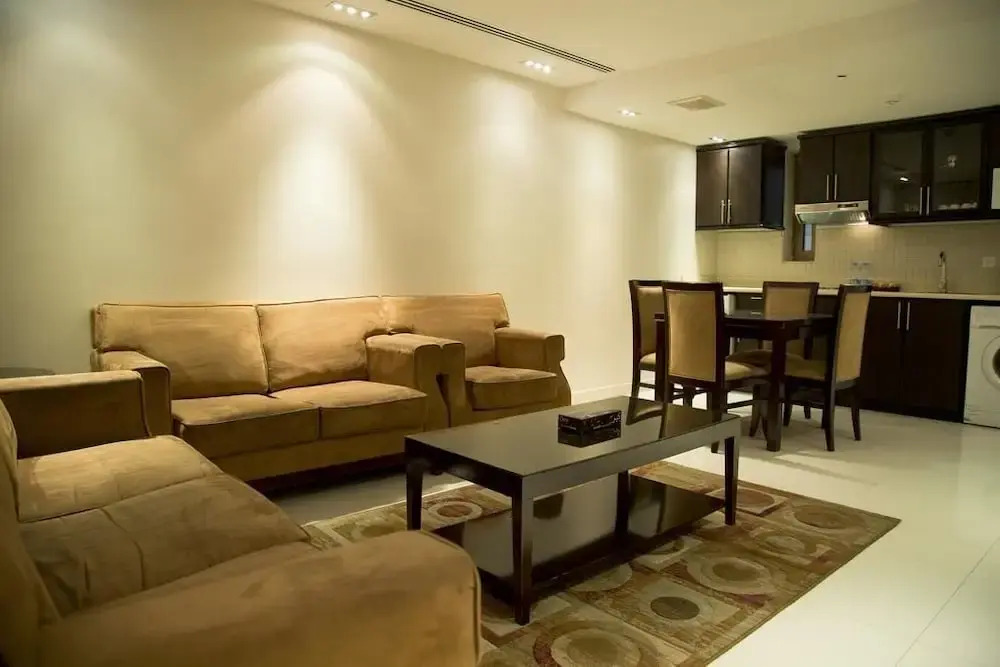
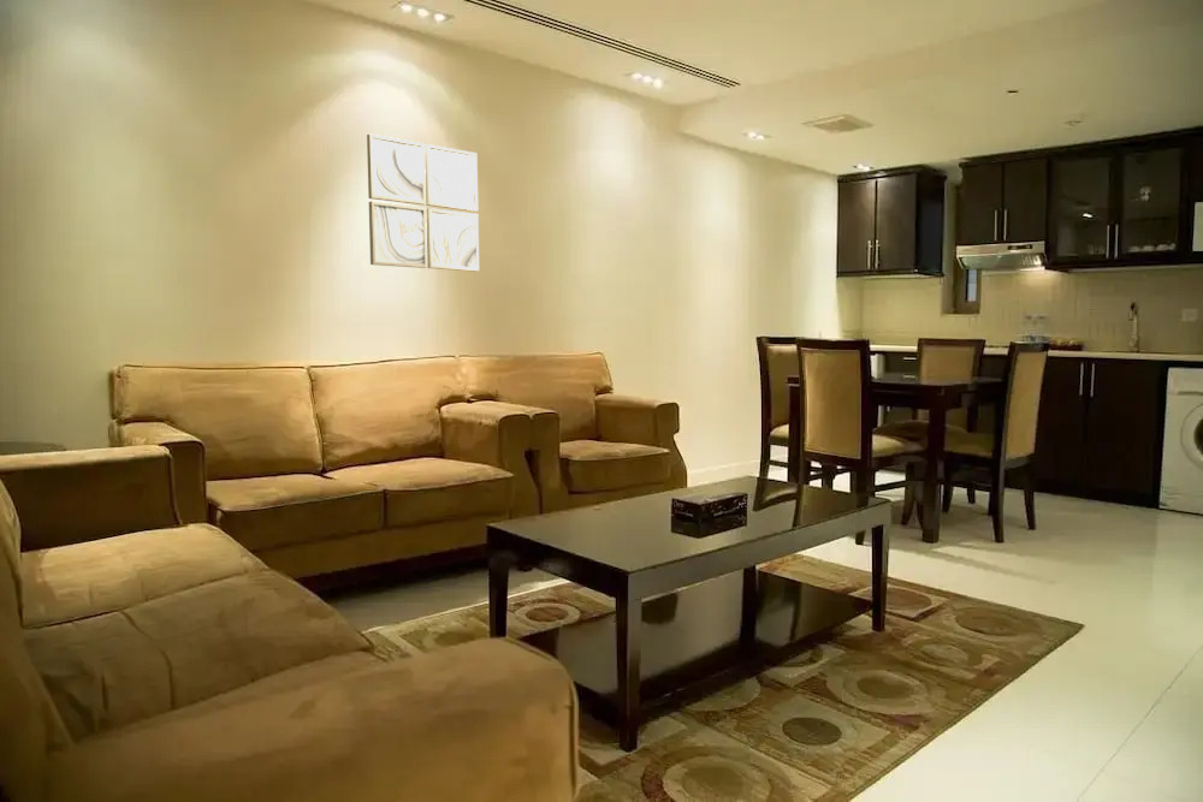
+ wall art (426, 204)
